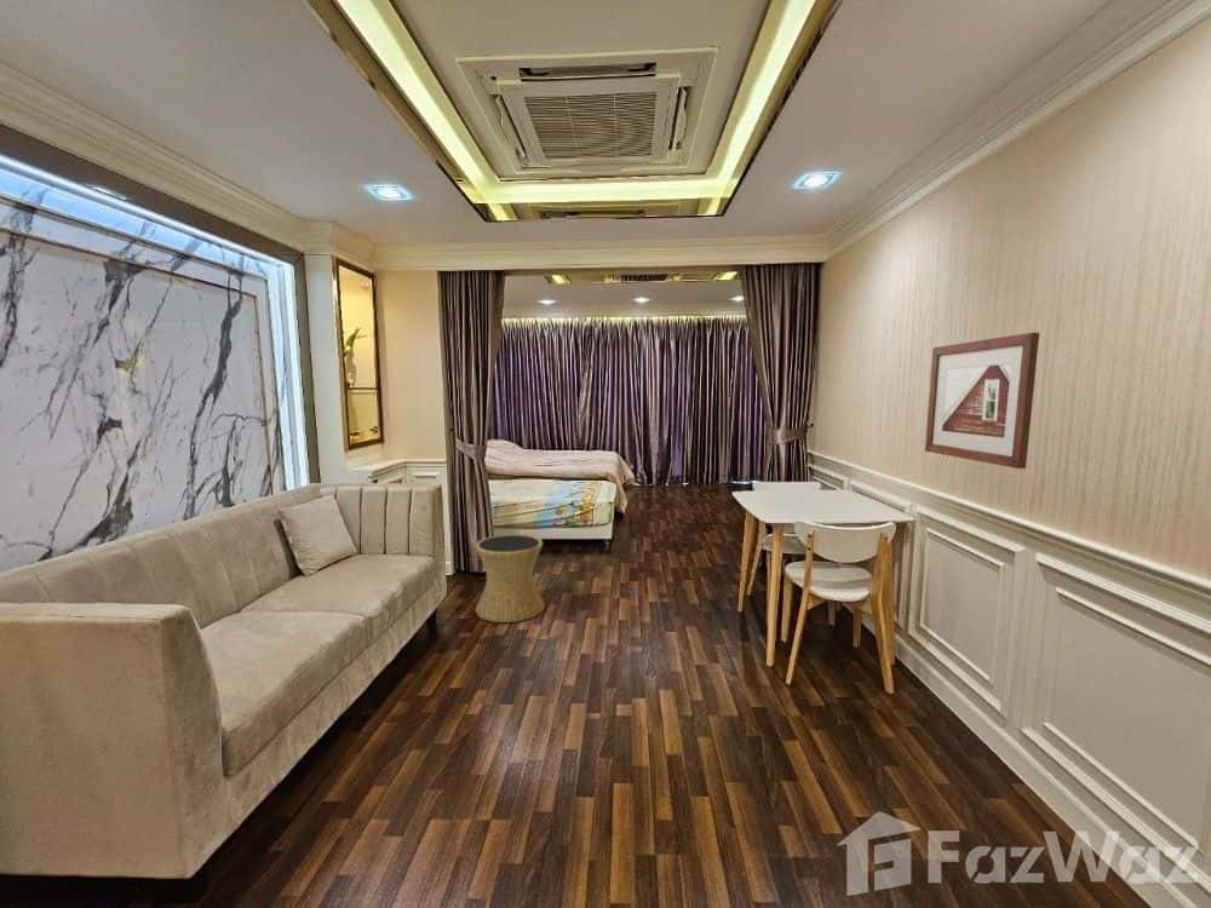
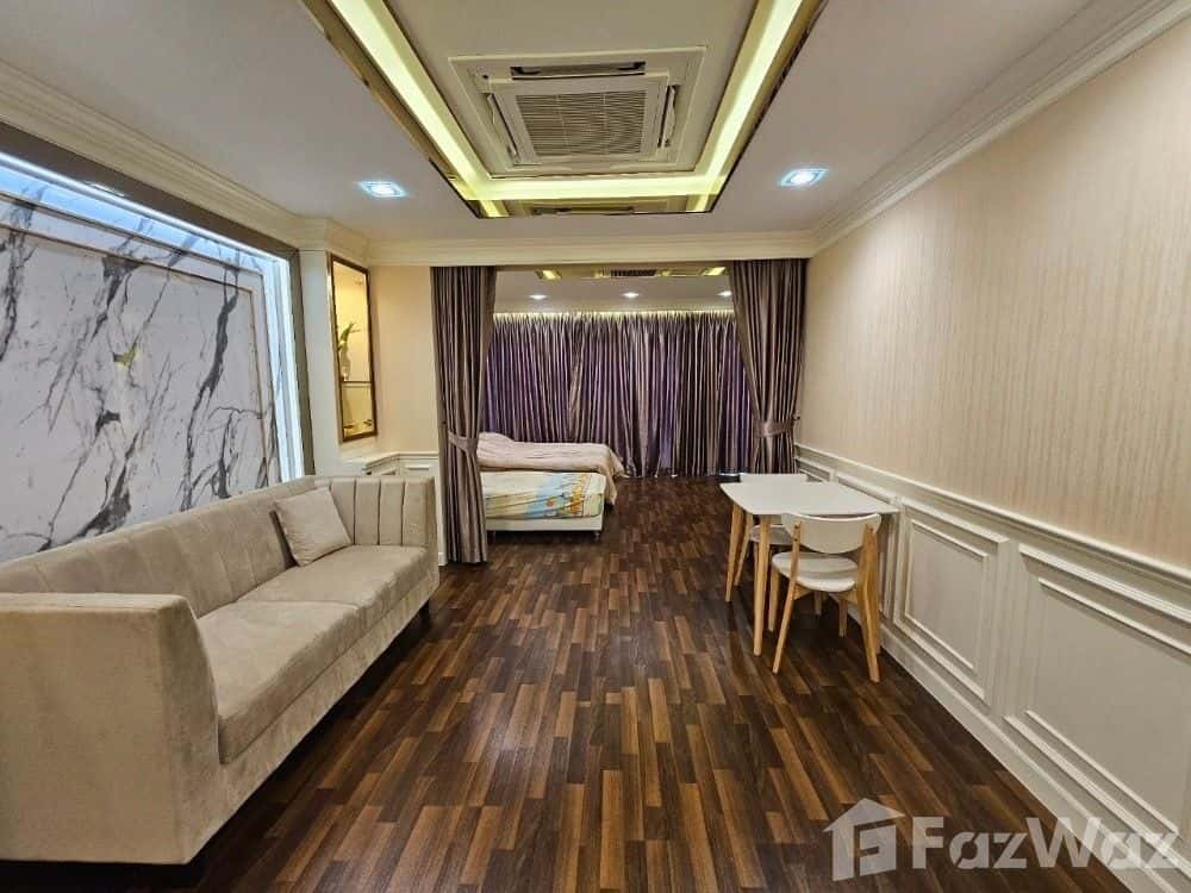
- picture frame (974, 401)
- side table (510, 575)
